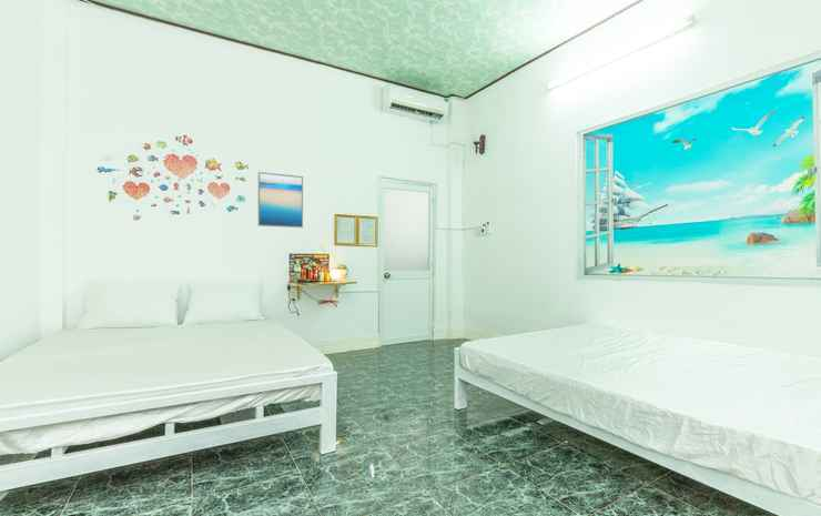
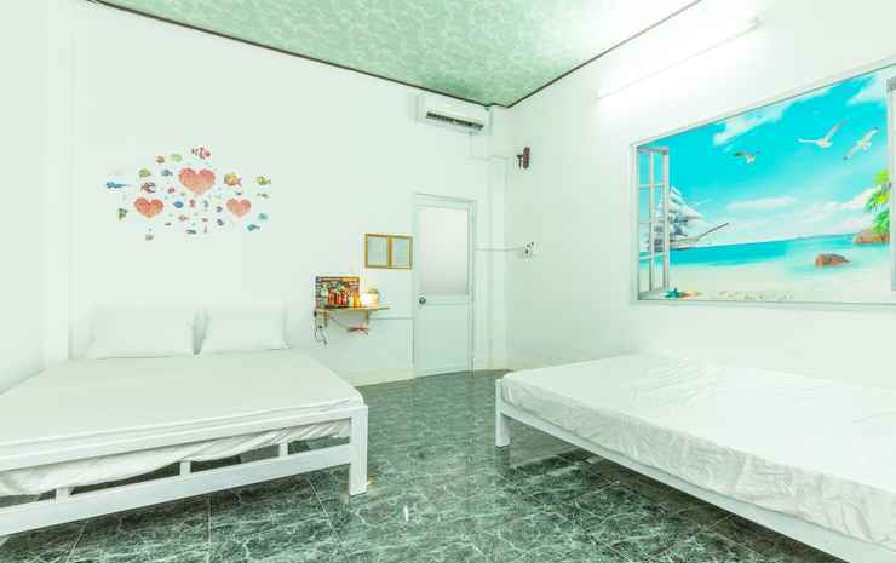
- wall art (281, 200)
